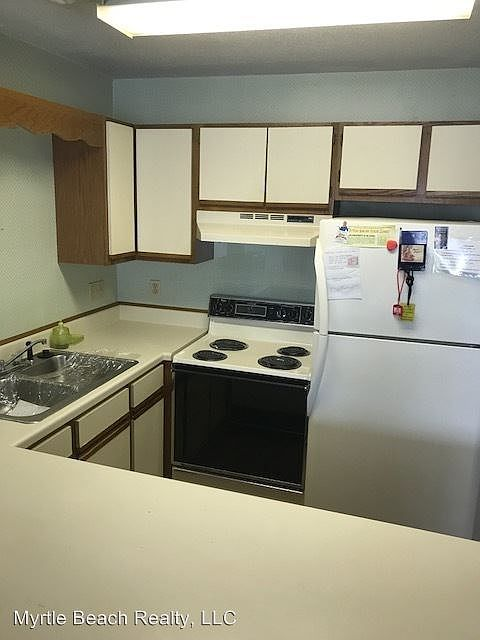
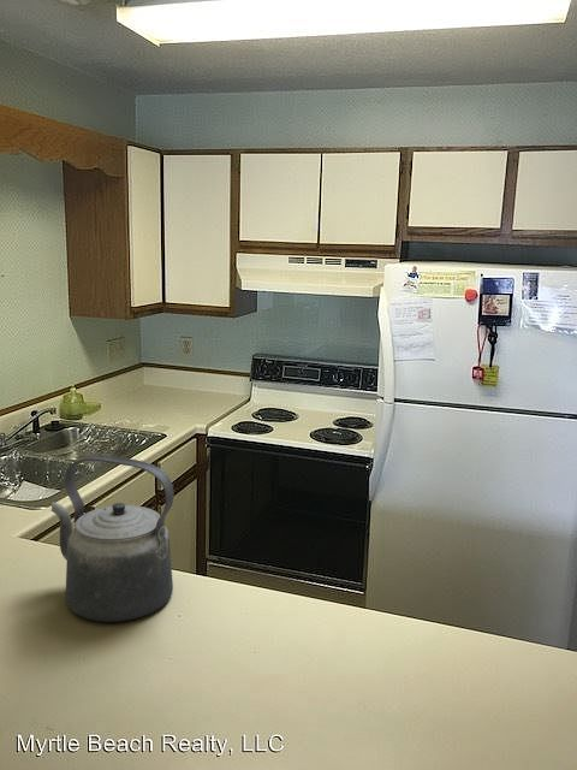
+ kettle (109, 527)
